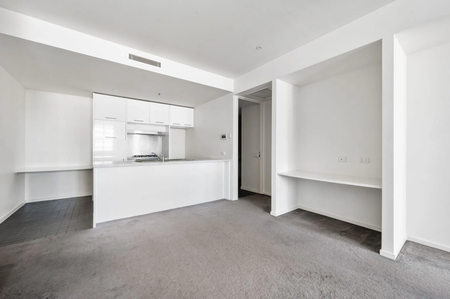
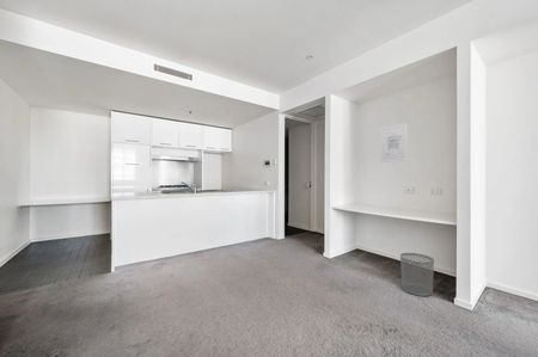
+ waste bin (416, 273)
+ wall art (393, 143)
